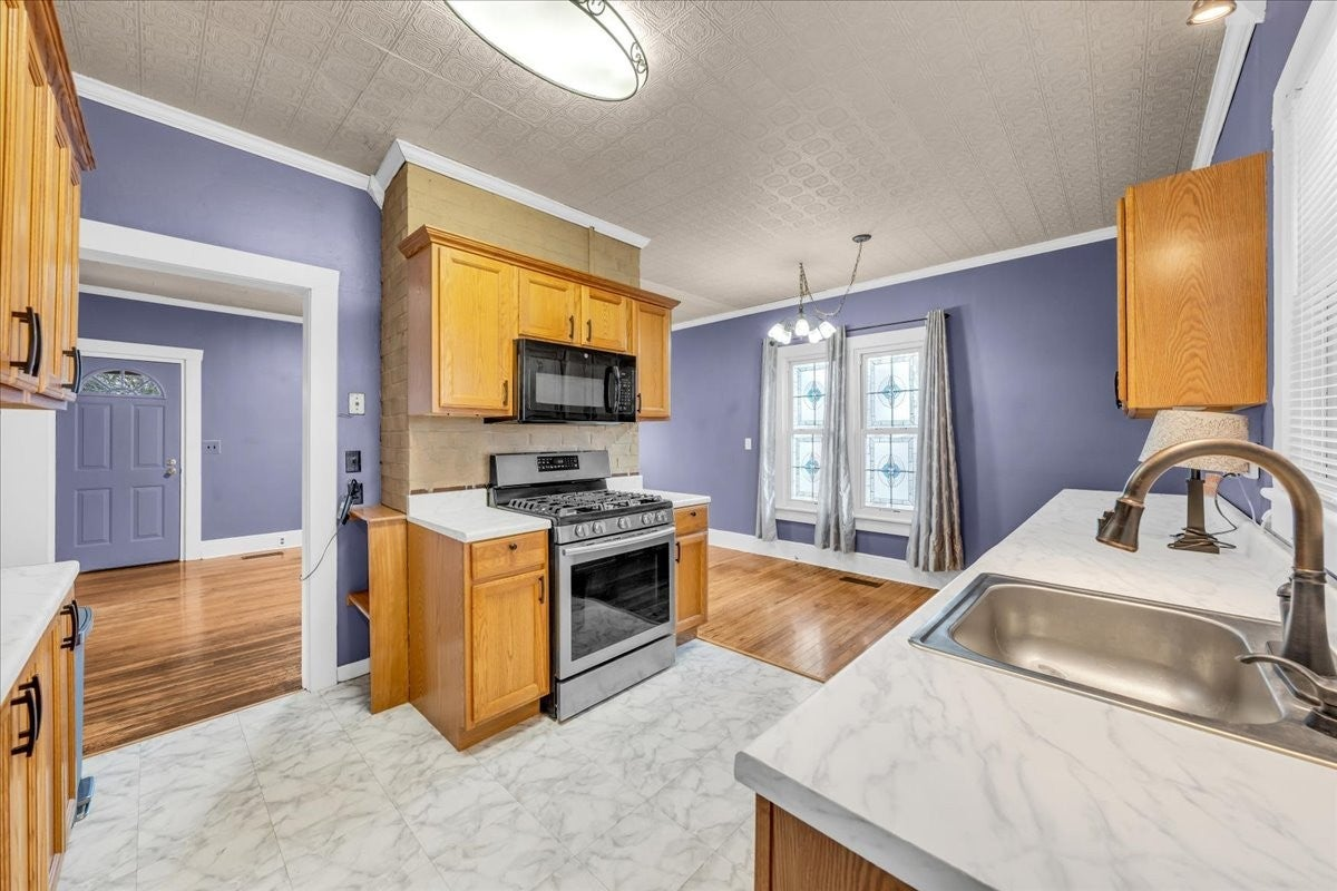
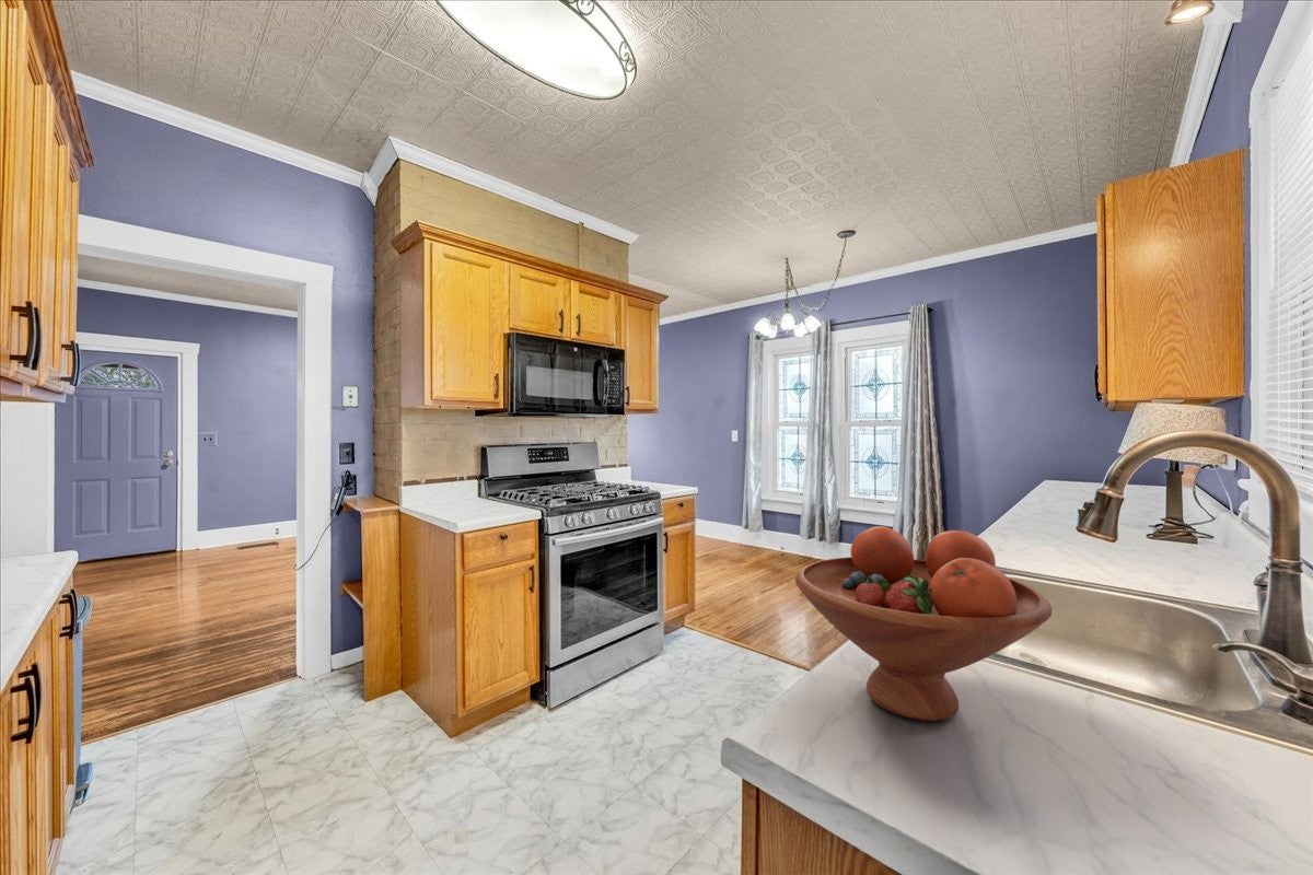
+ fruit bowl (910, 618)
